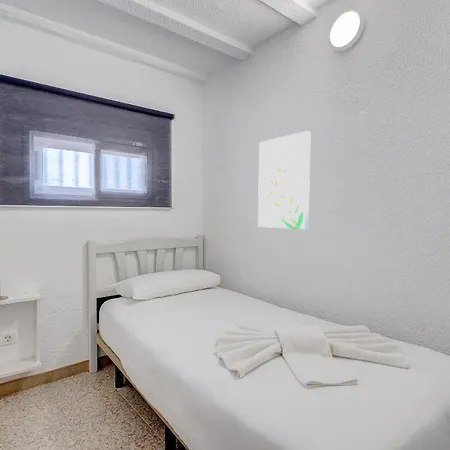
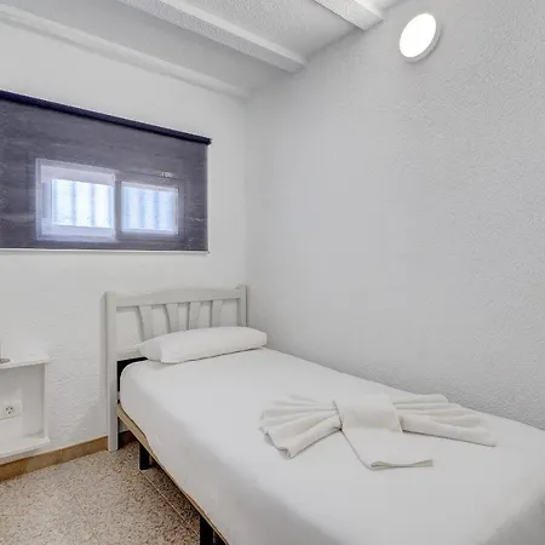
- wall art (282, 182)
